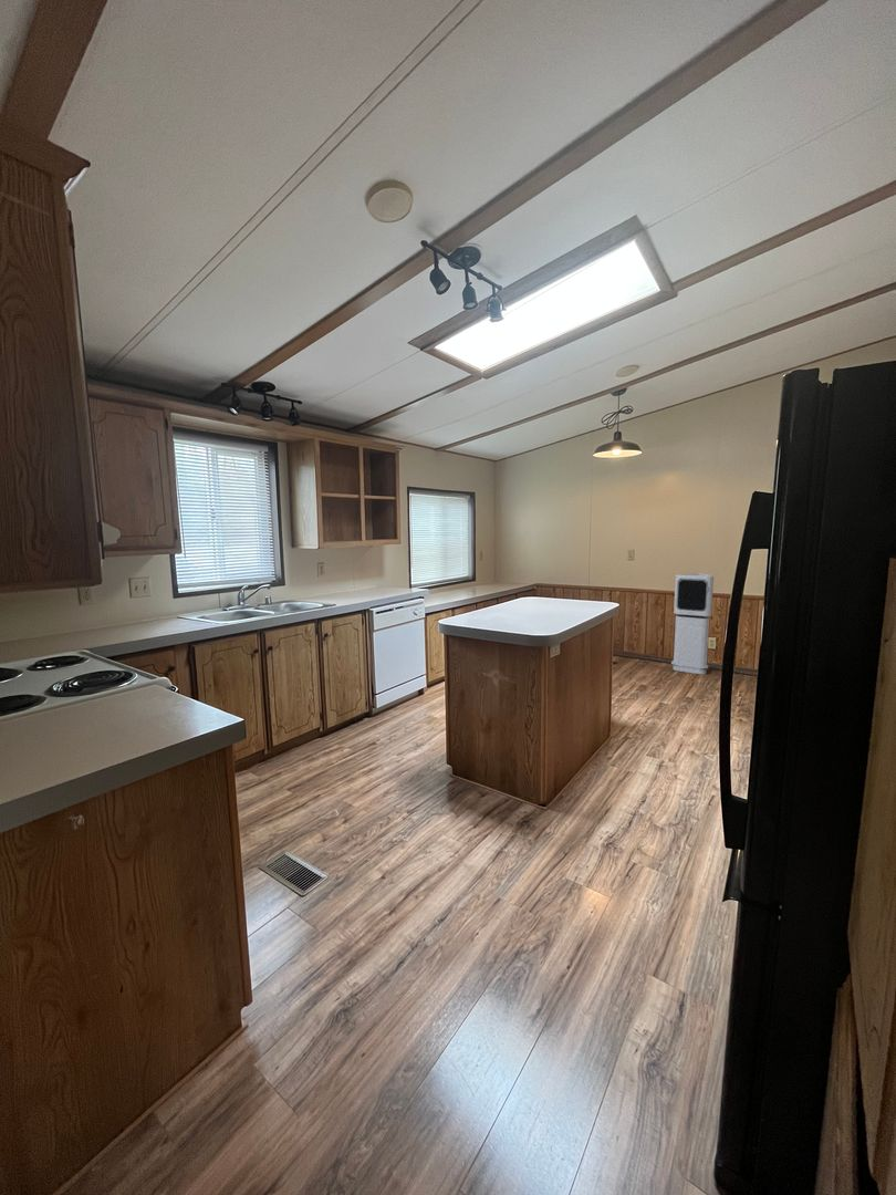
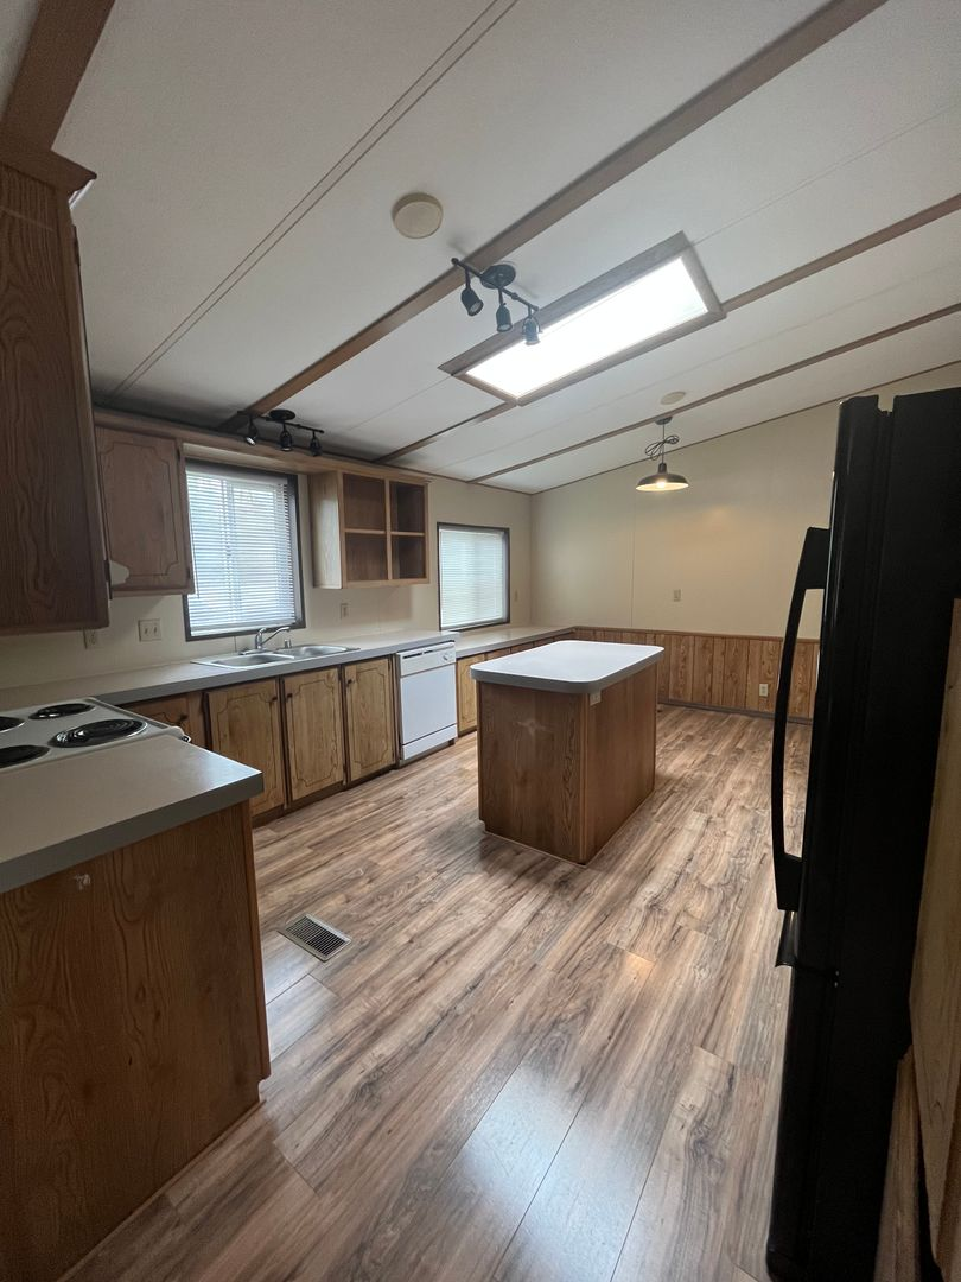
- air purifier (694, 622)
